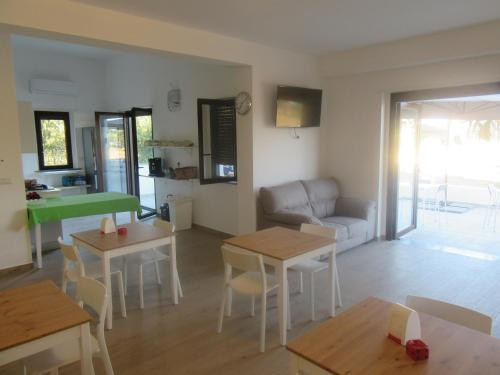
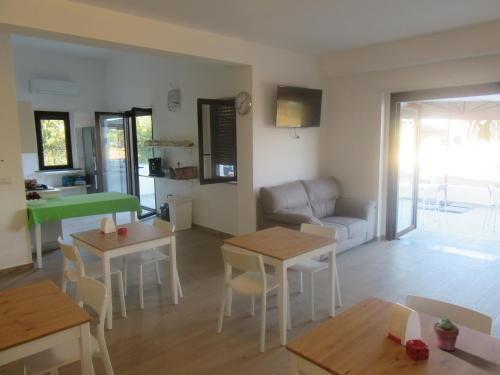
+ potted succulent (446, 332)
